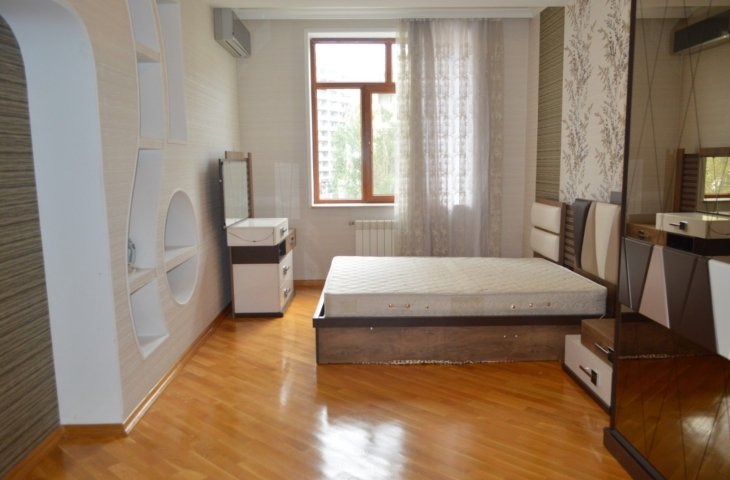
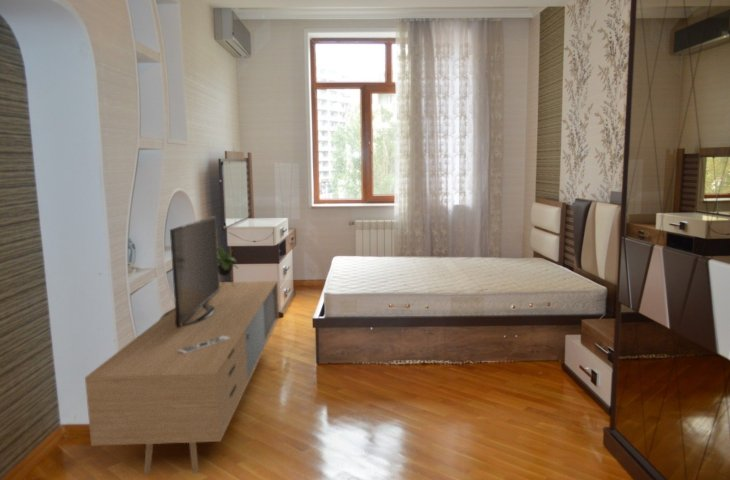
+ media console (207, 311)
